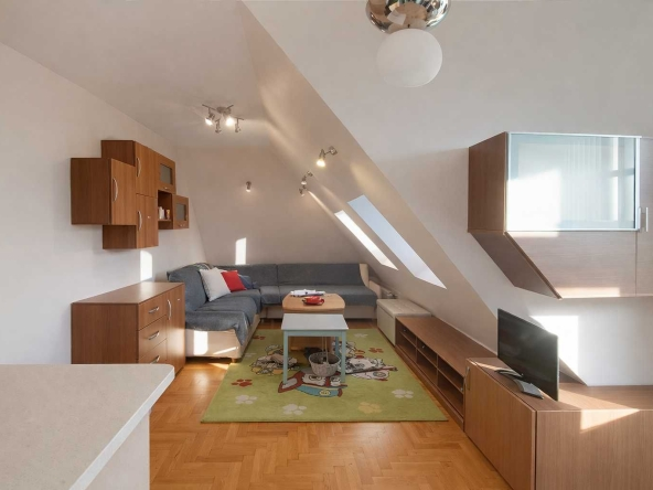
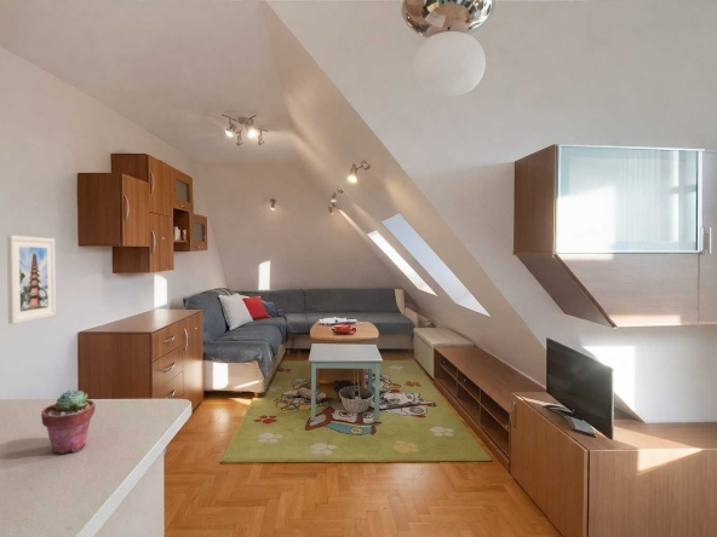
+ potted succulent (69, 418)
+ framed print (33, 278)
